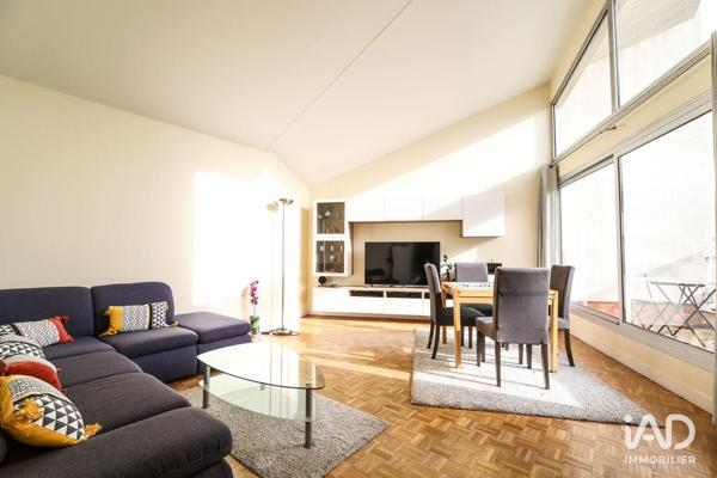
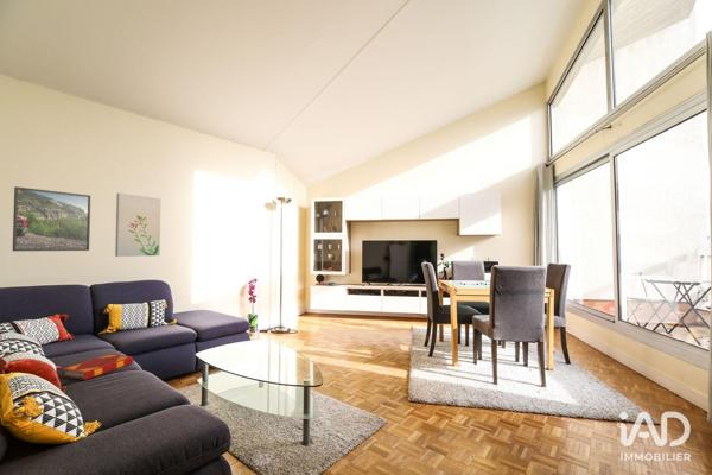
+ wall art (139, 226)
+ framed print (55, 221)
+ hardback book (98, 366)
